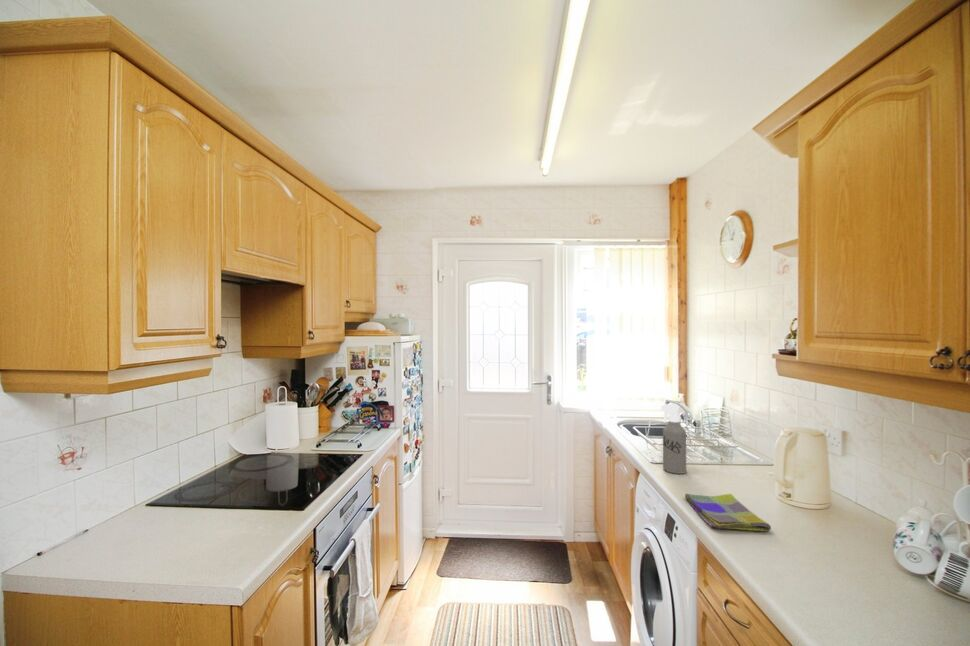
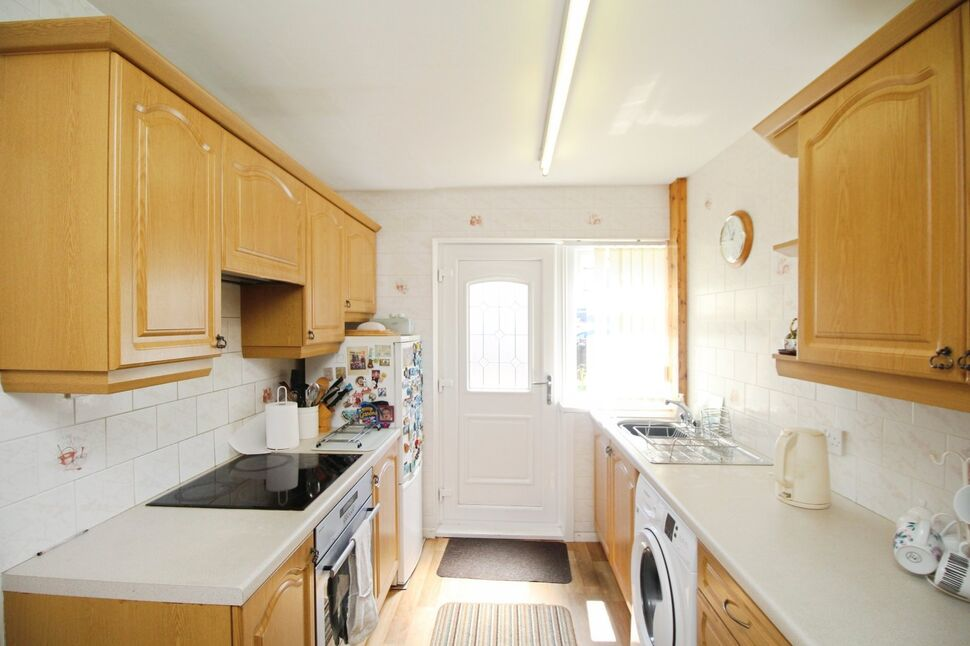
- spray bottle (672, 437)
- dish towel (724, 510)
